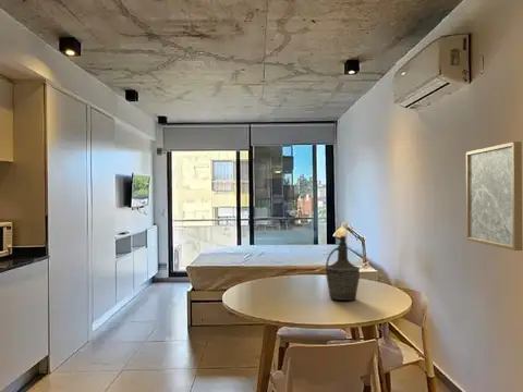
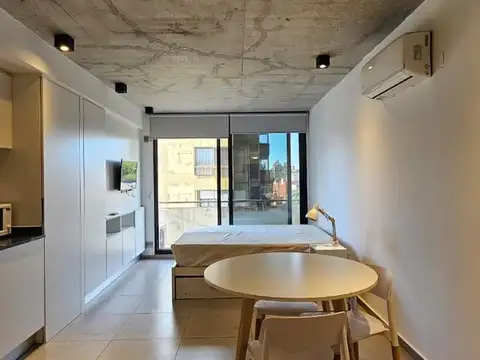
- bottle (342, 267)
- wall art (490, 196)
